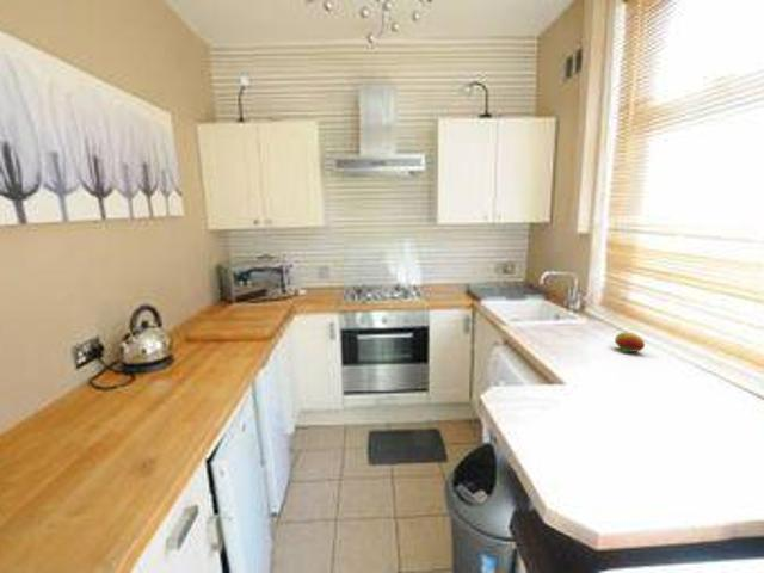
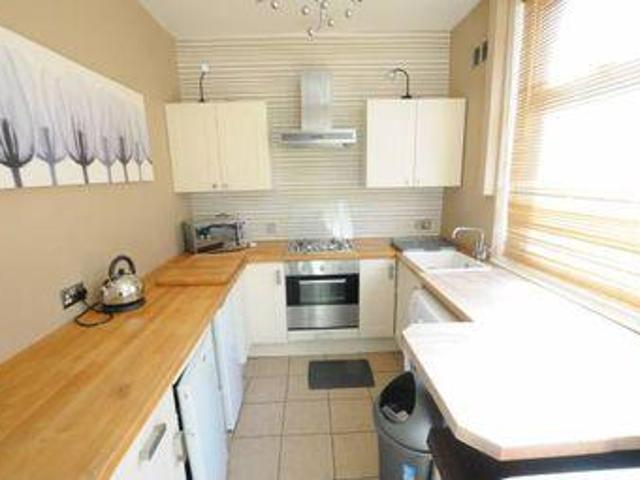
- fruit (629, 341)
